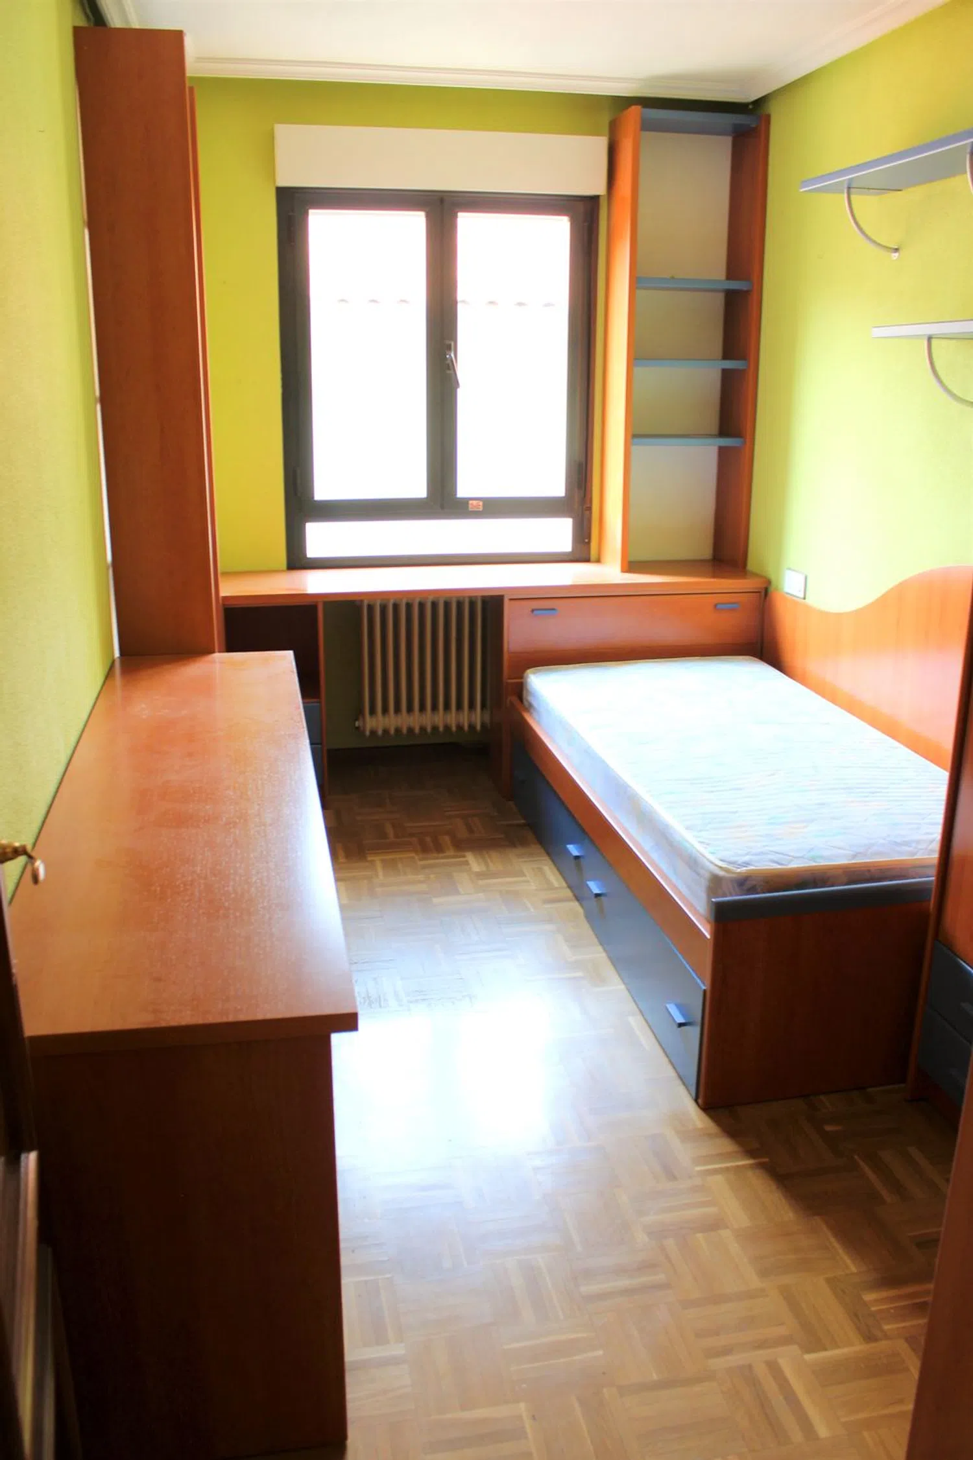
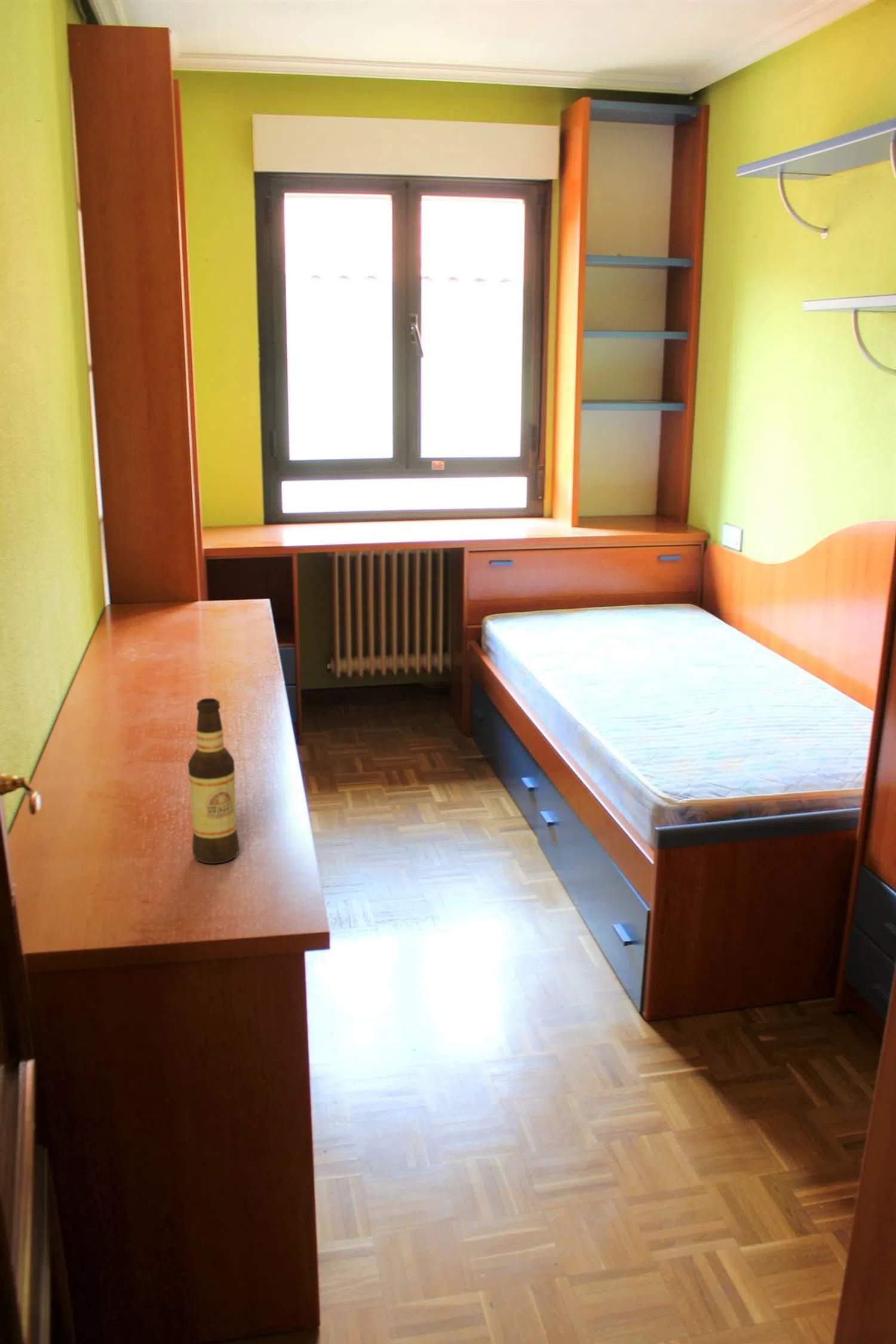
+ bottle (212, 779)
